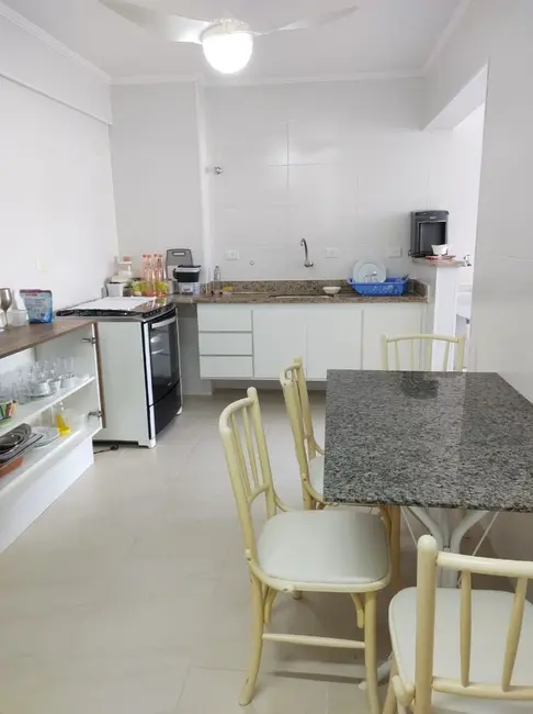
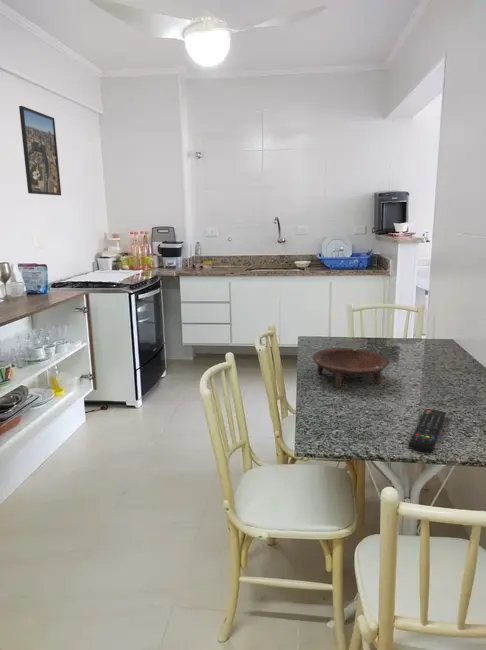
+ remote control (428, 429)
+ bowl (349, 367)
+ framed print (41, 154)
